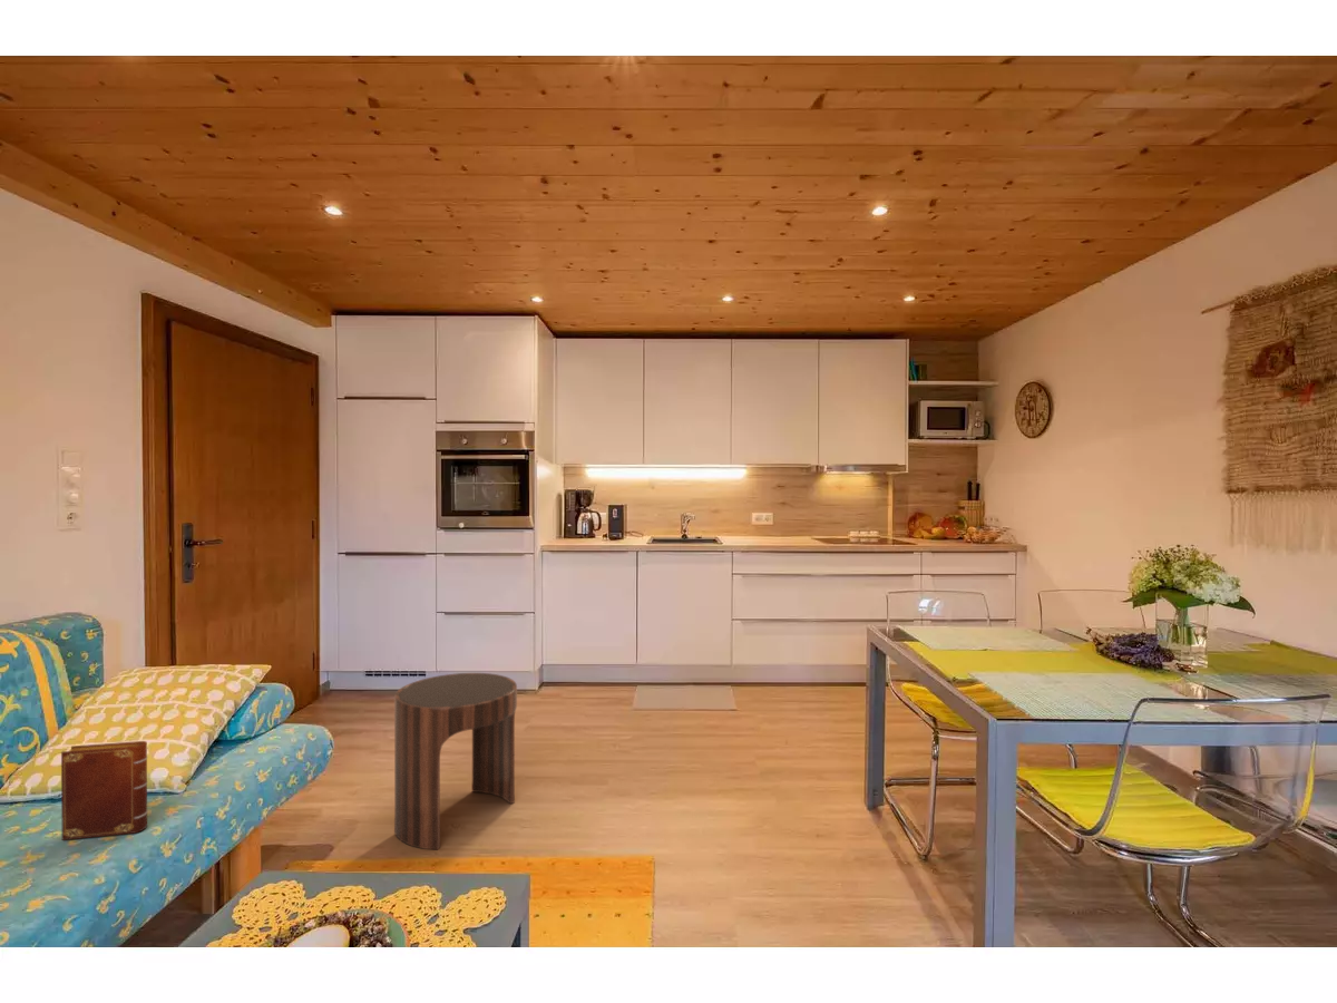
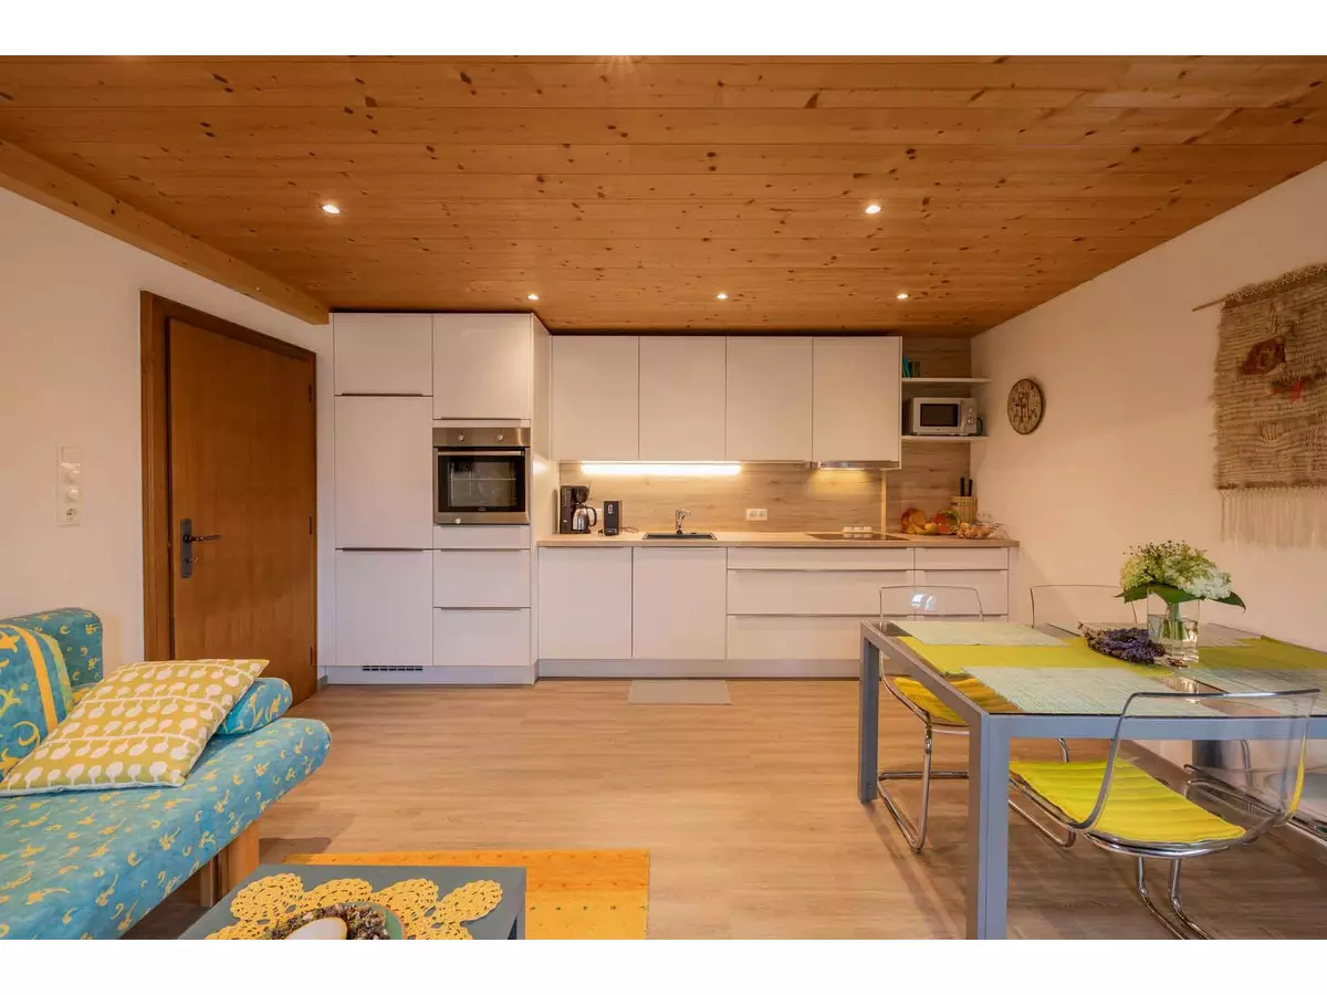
- book (107, 789)
- side table (472, 752)
